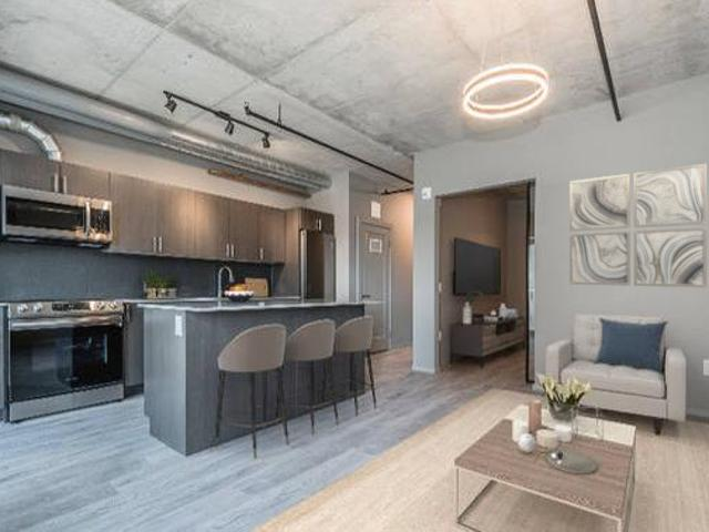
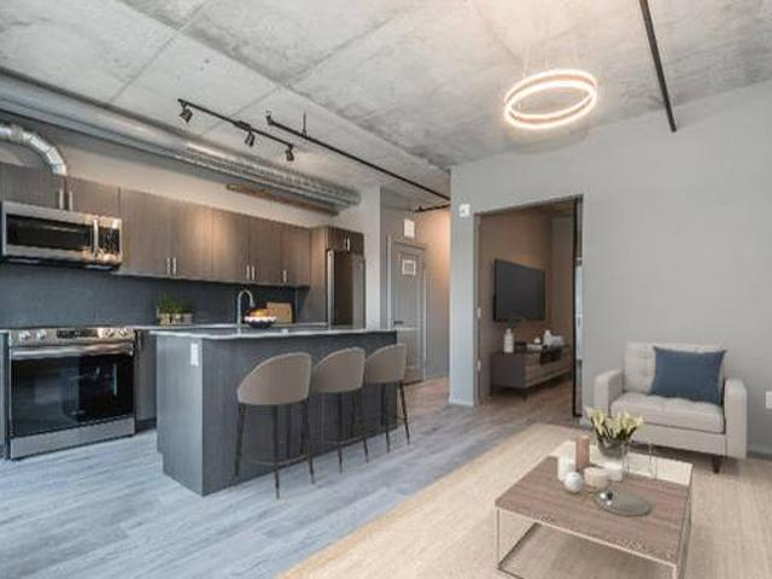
- wall art (634, 231)
